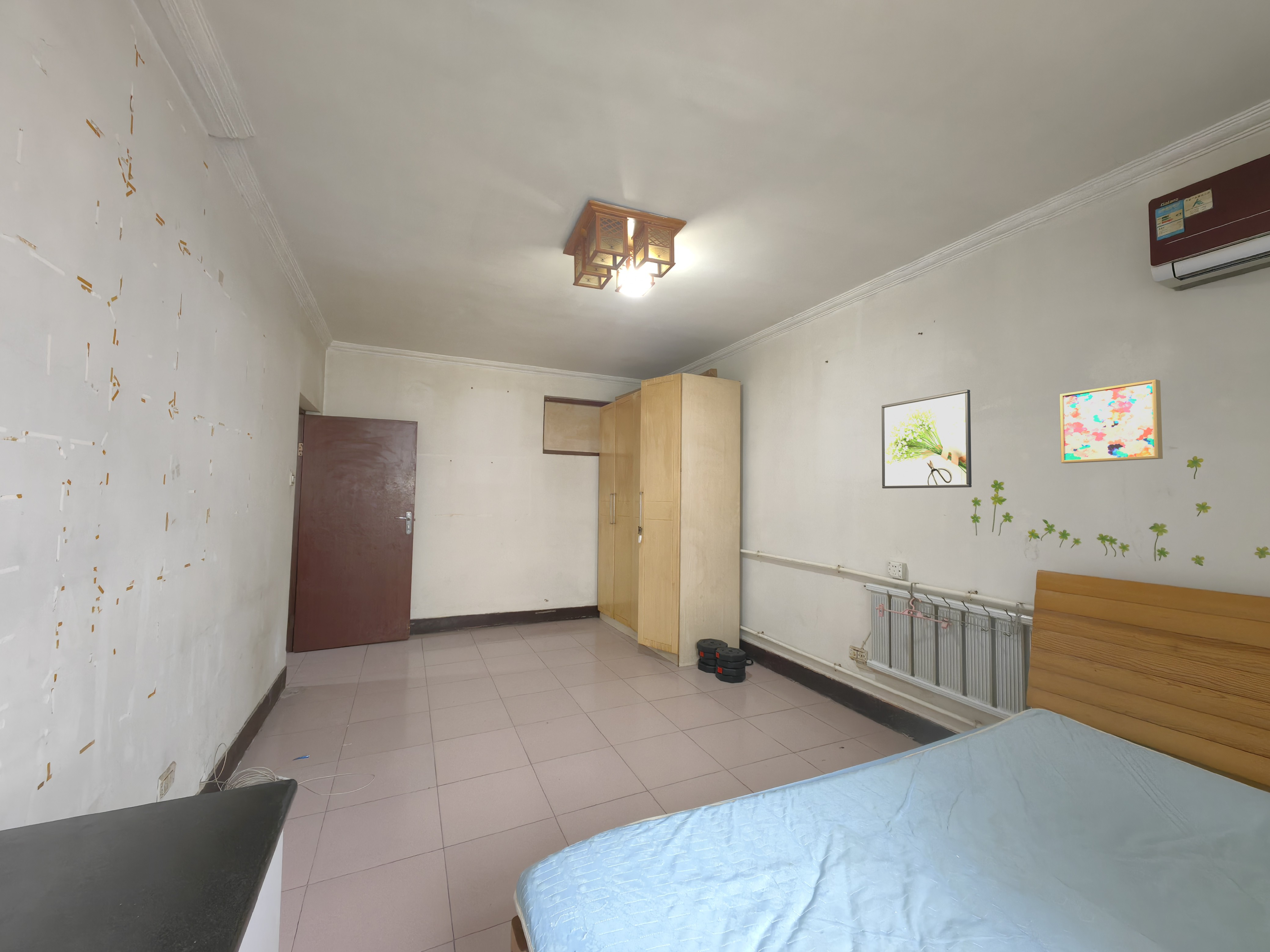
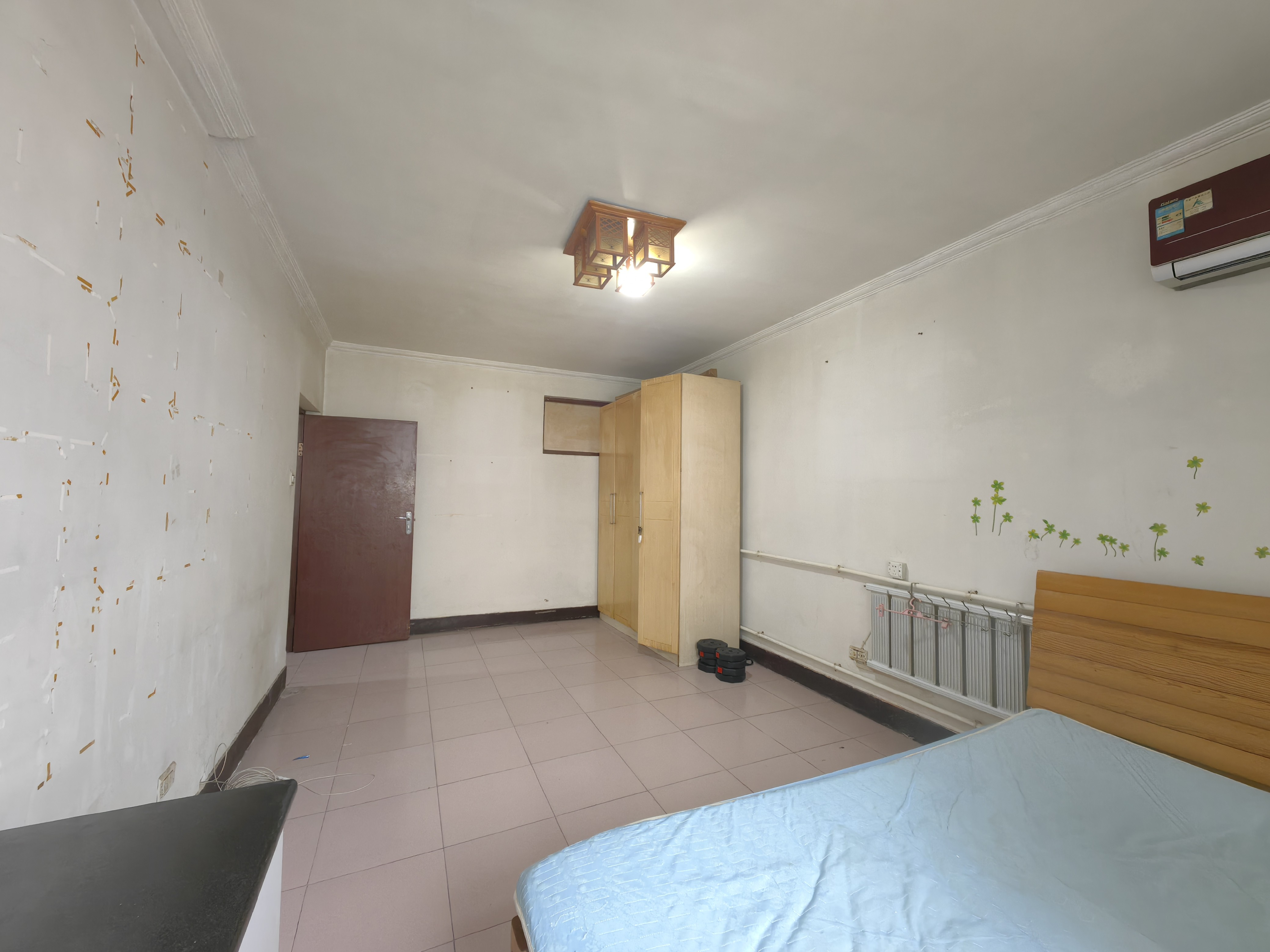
- wall art (1108, 424)
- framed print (923, 443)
